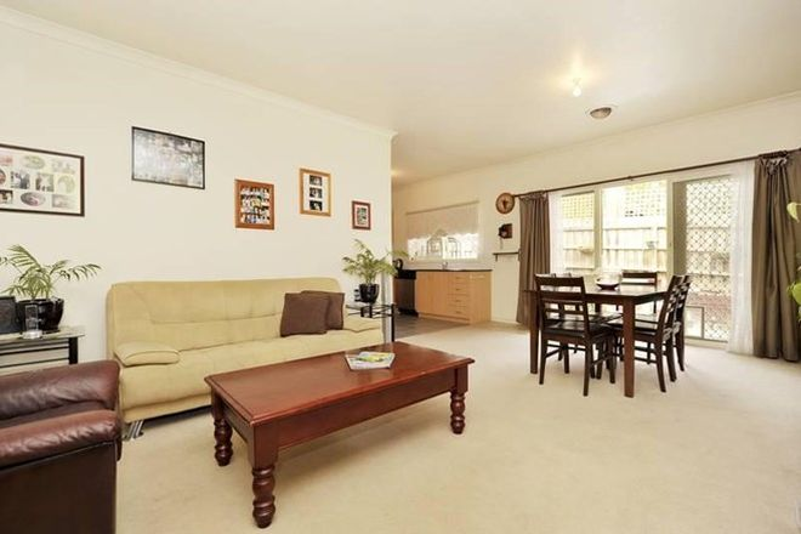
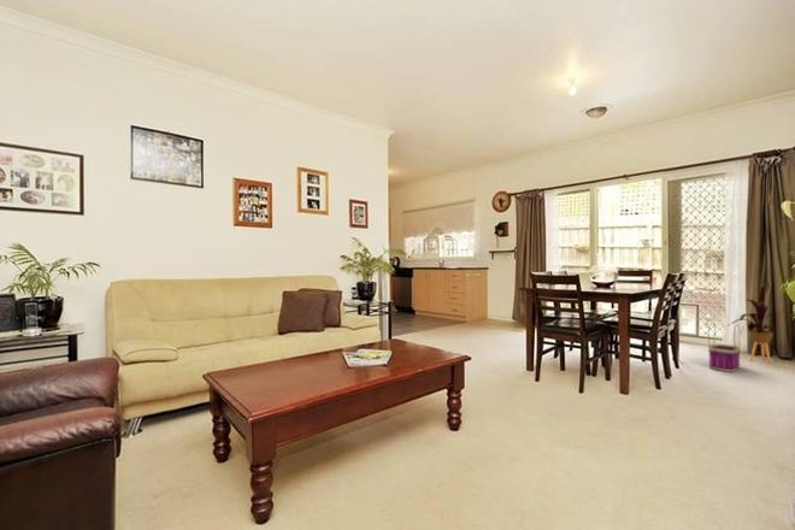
+ basket (724, 344)
+ house plant (755, 322)
